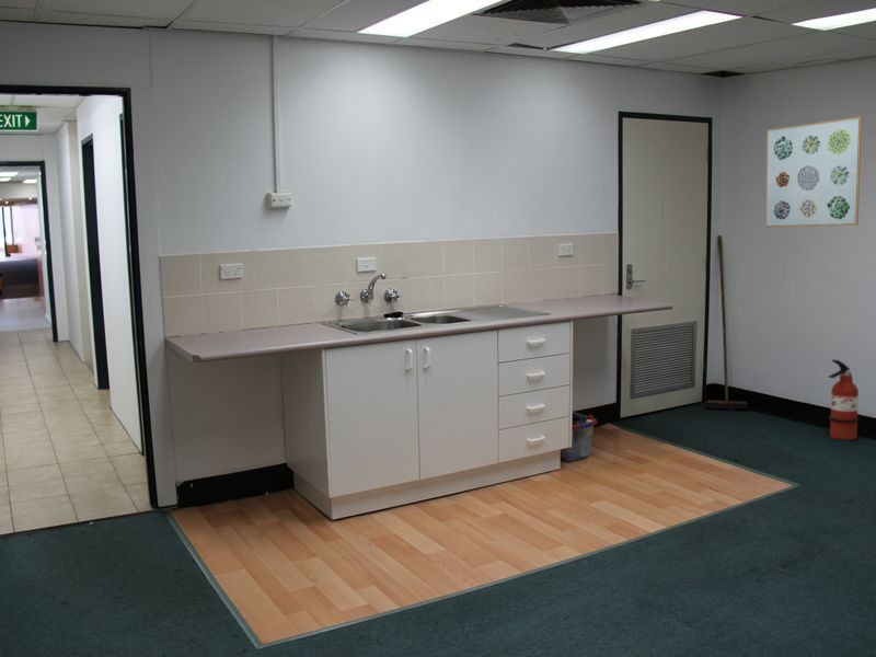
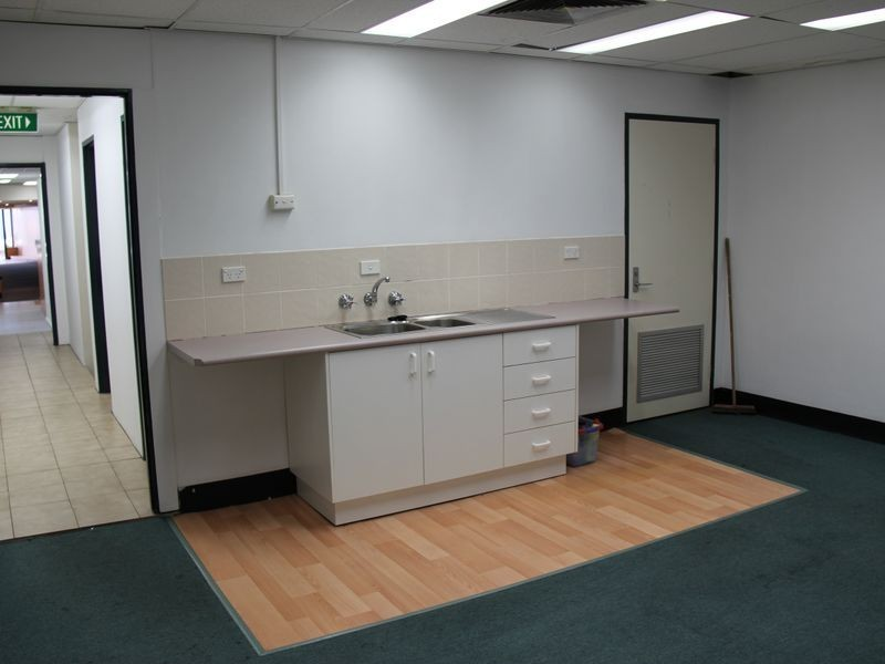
- fire extinguisher (841, 397)
- wall art (810, 175)
